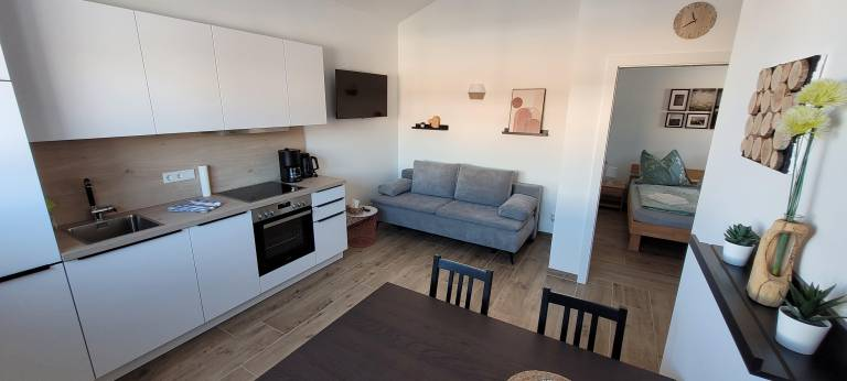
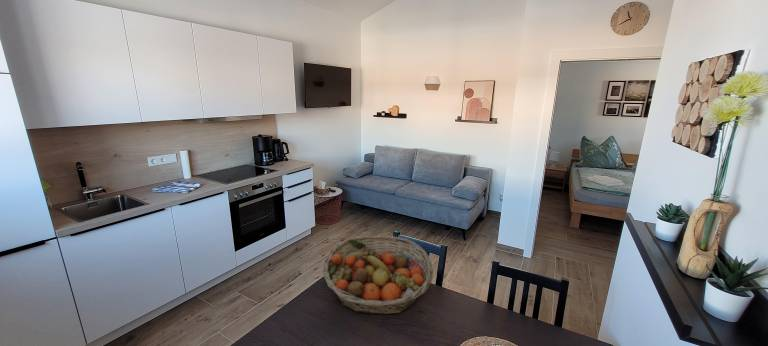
+ fruit basket (377, 272)
